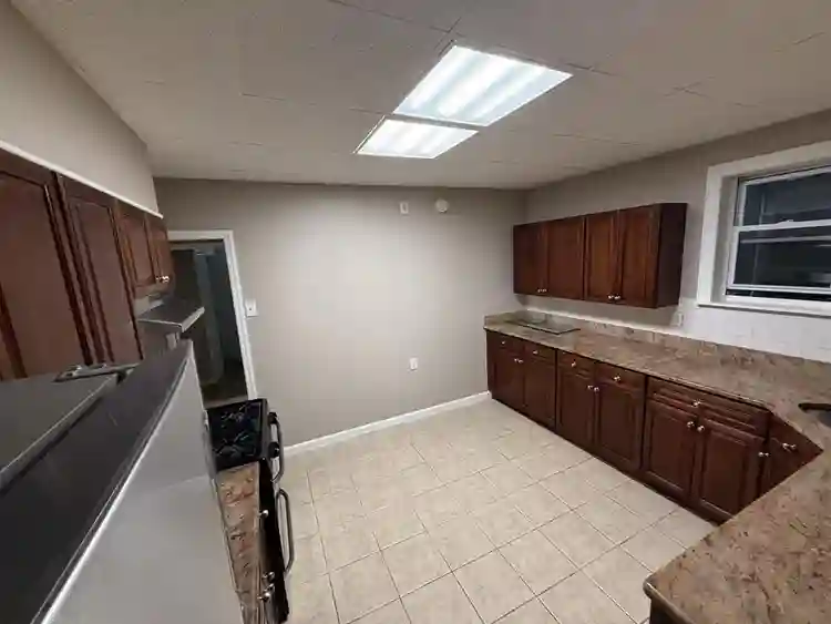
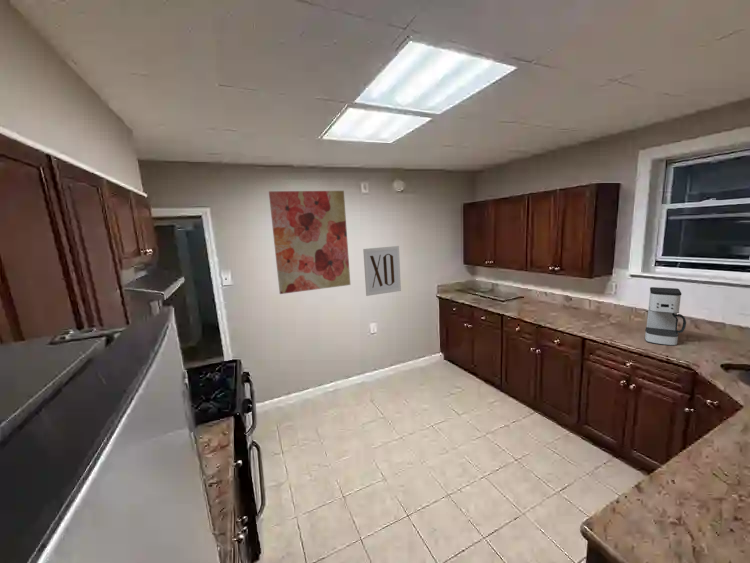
+ coffee maker (665, 315)
+ wall art (312, 241)
+ wall art (382, 270)
